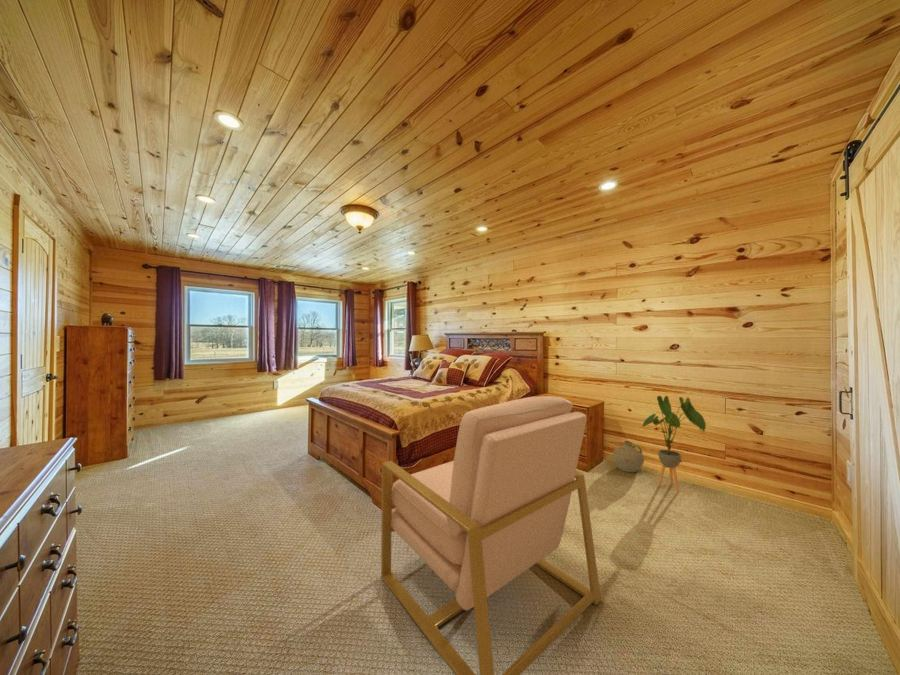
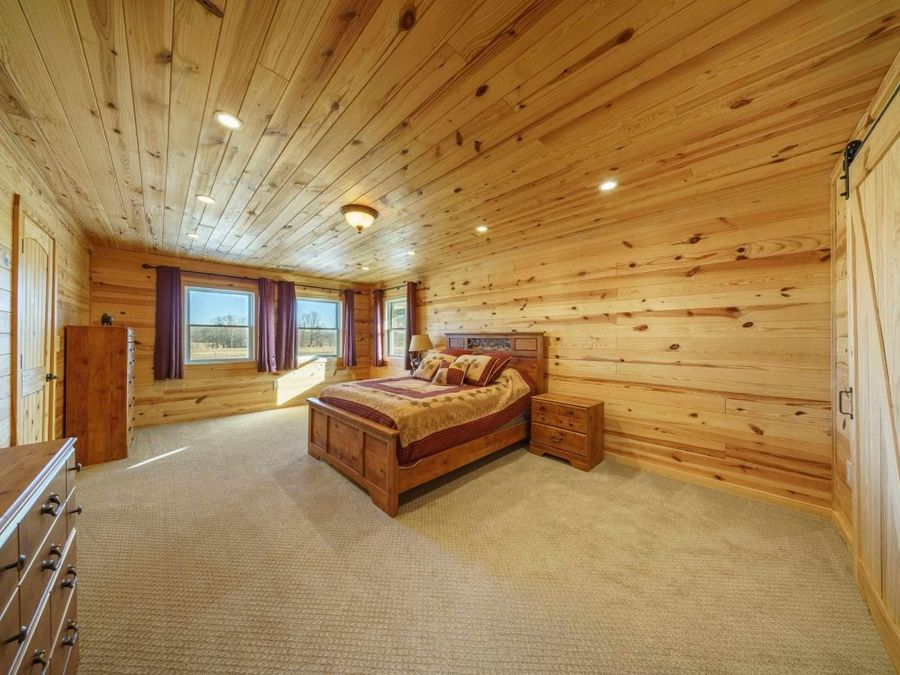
- house plant (672, 441)
- chair (483, 489)
- ceramic jug (628, 455)
